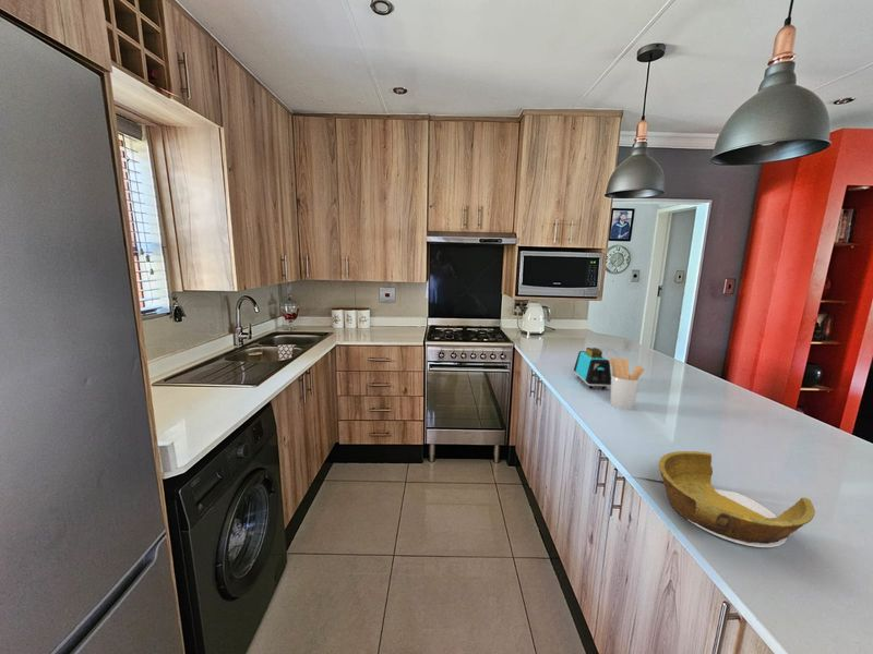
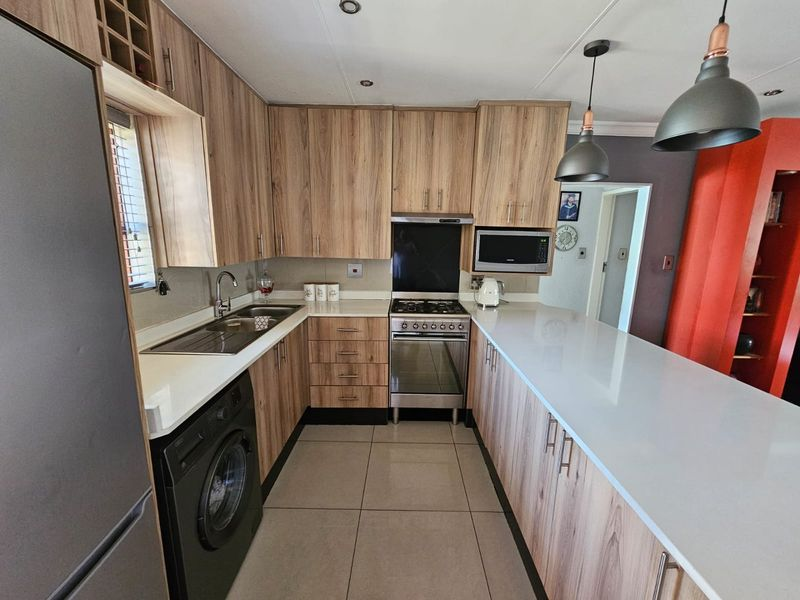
- utensil holder (621, 382)
- toaster (593, 365)
- bowl (727, 498)
